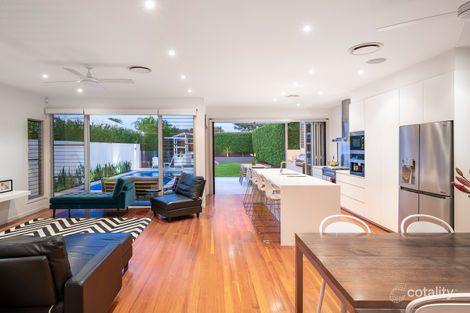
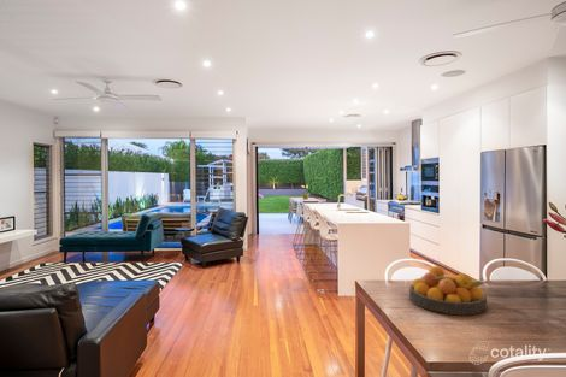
+ fruit bowl (446, 285)
